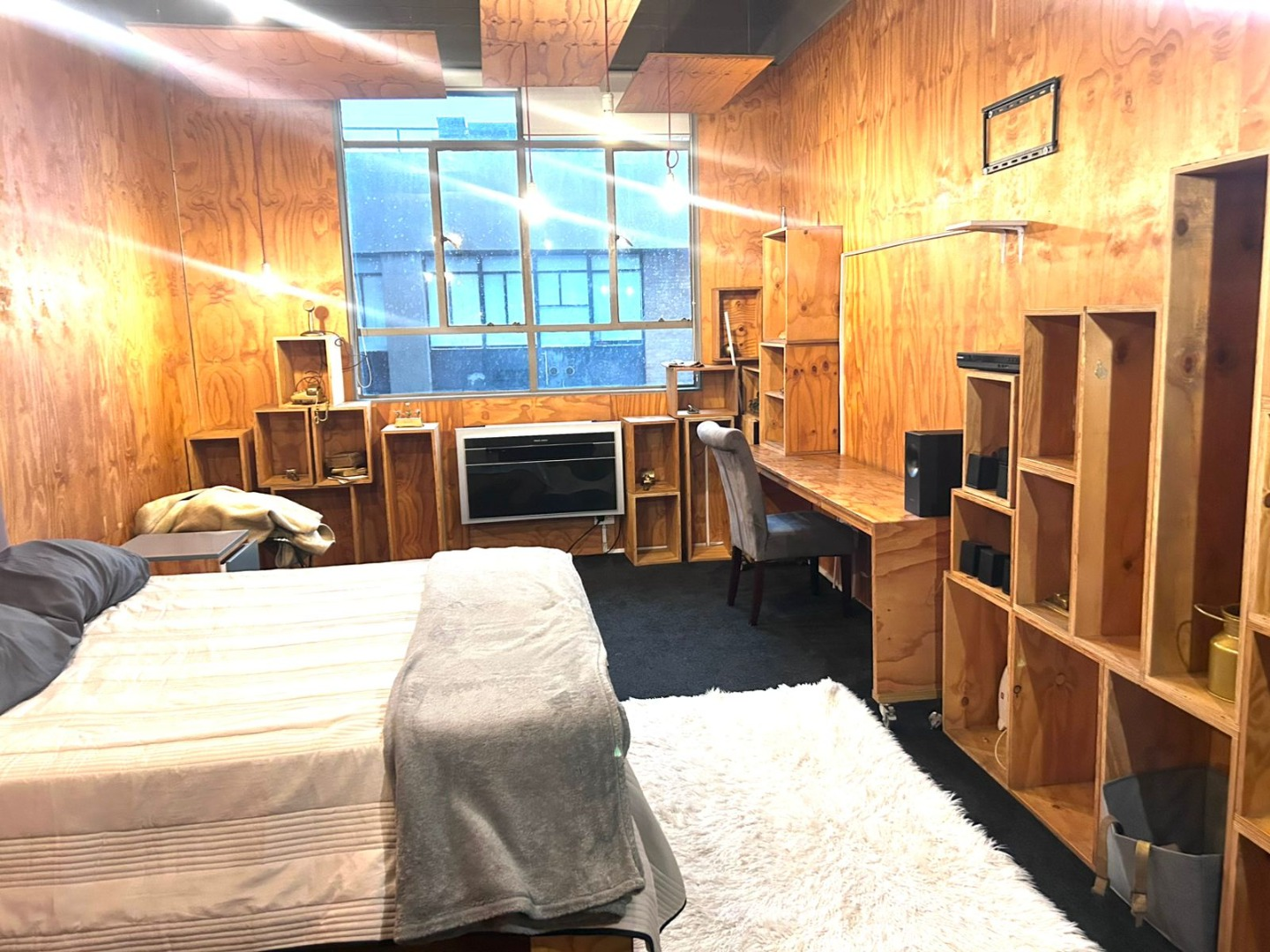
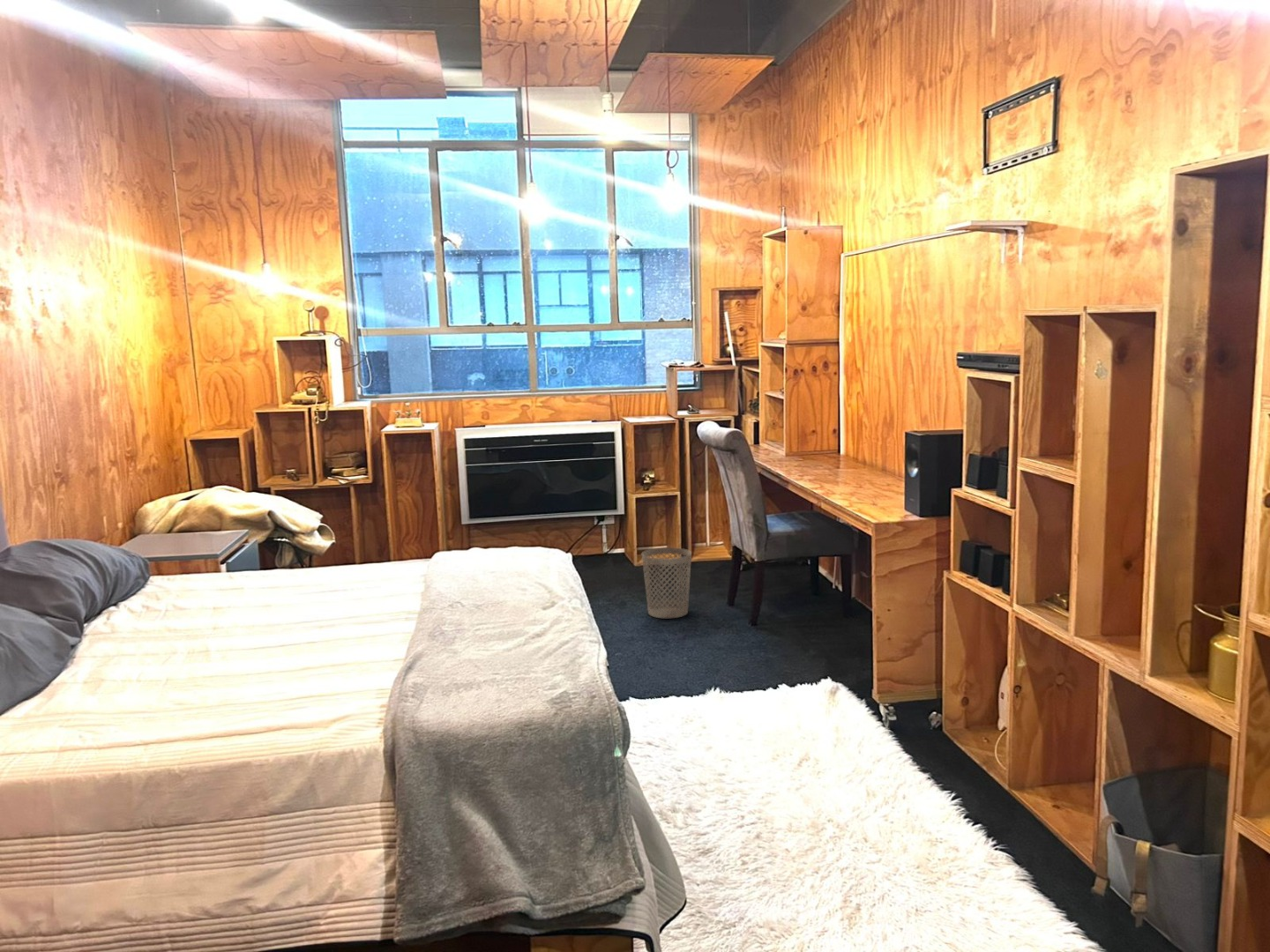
+ wastebasket (667, 583)
